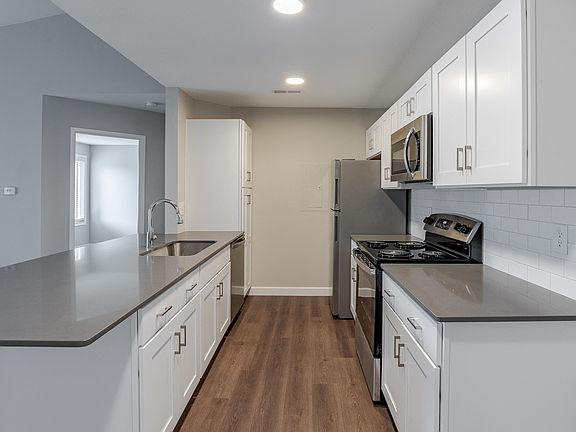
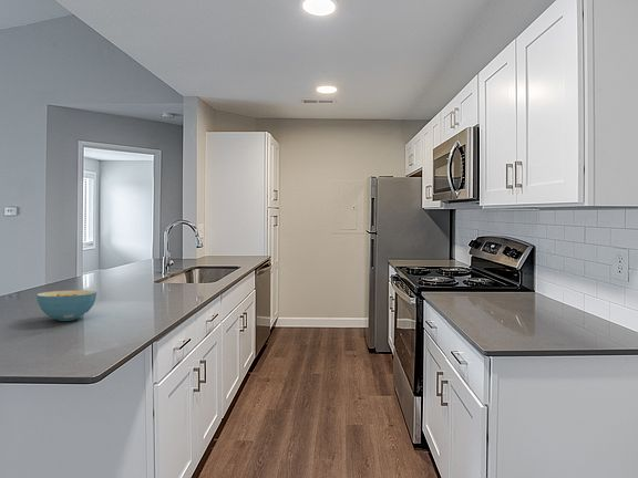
+ cereal bowl (66, 305)
